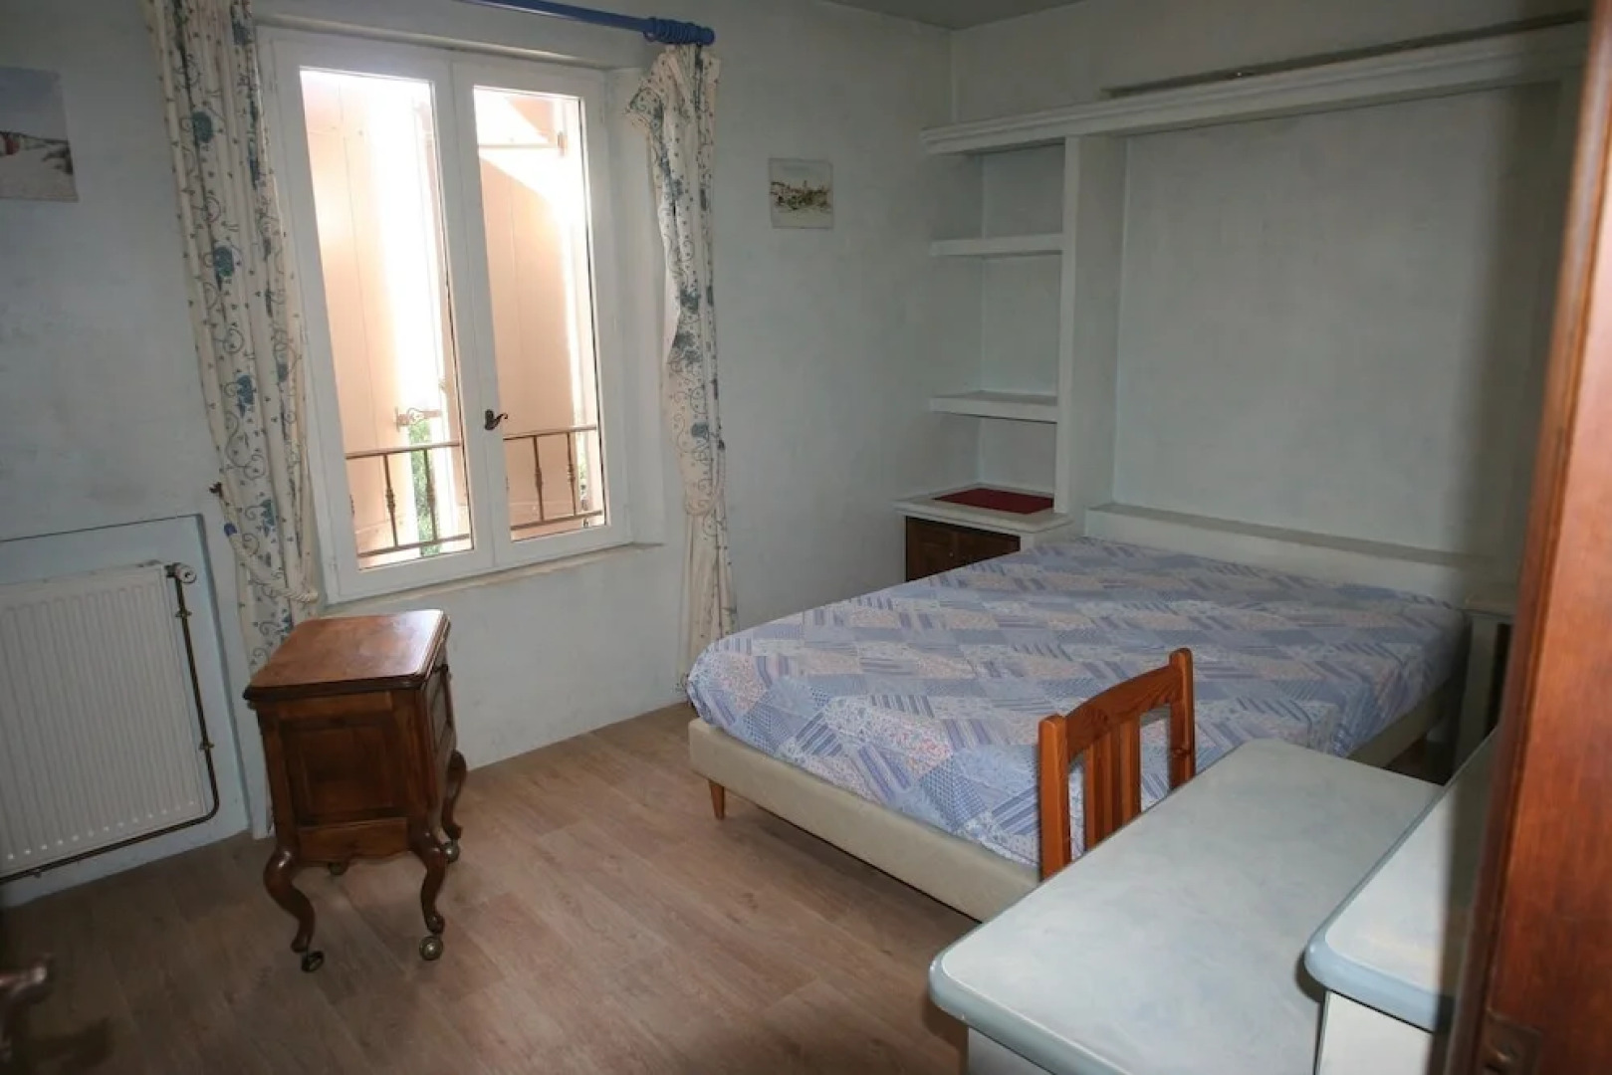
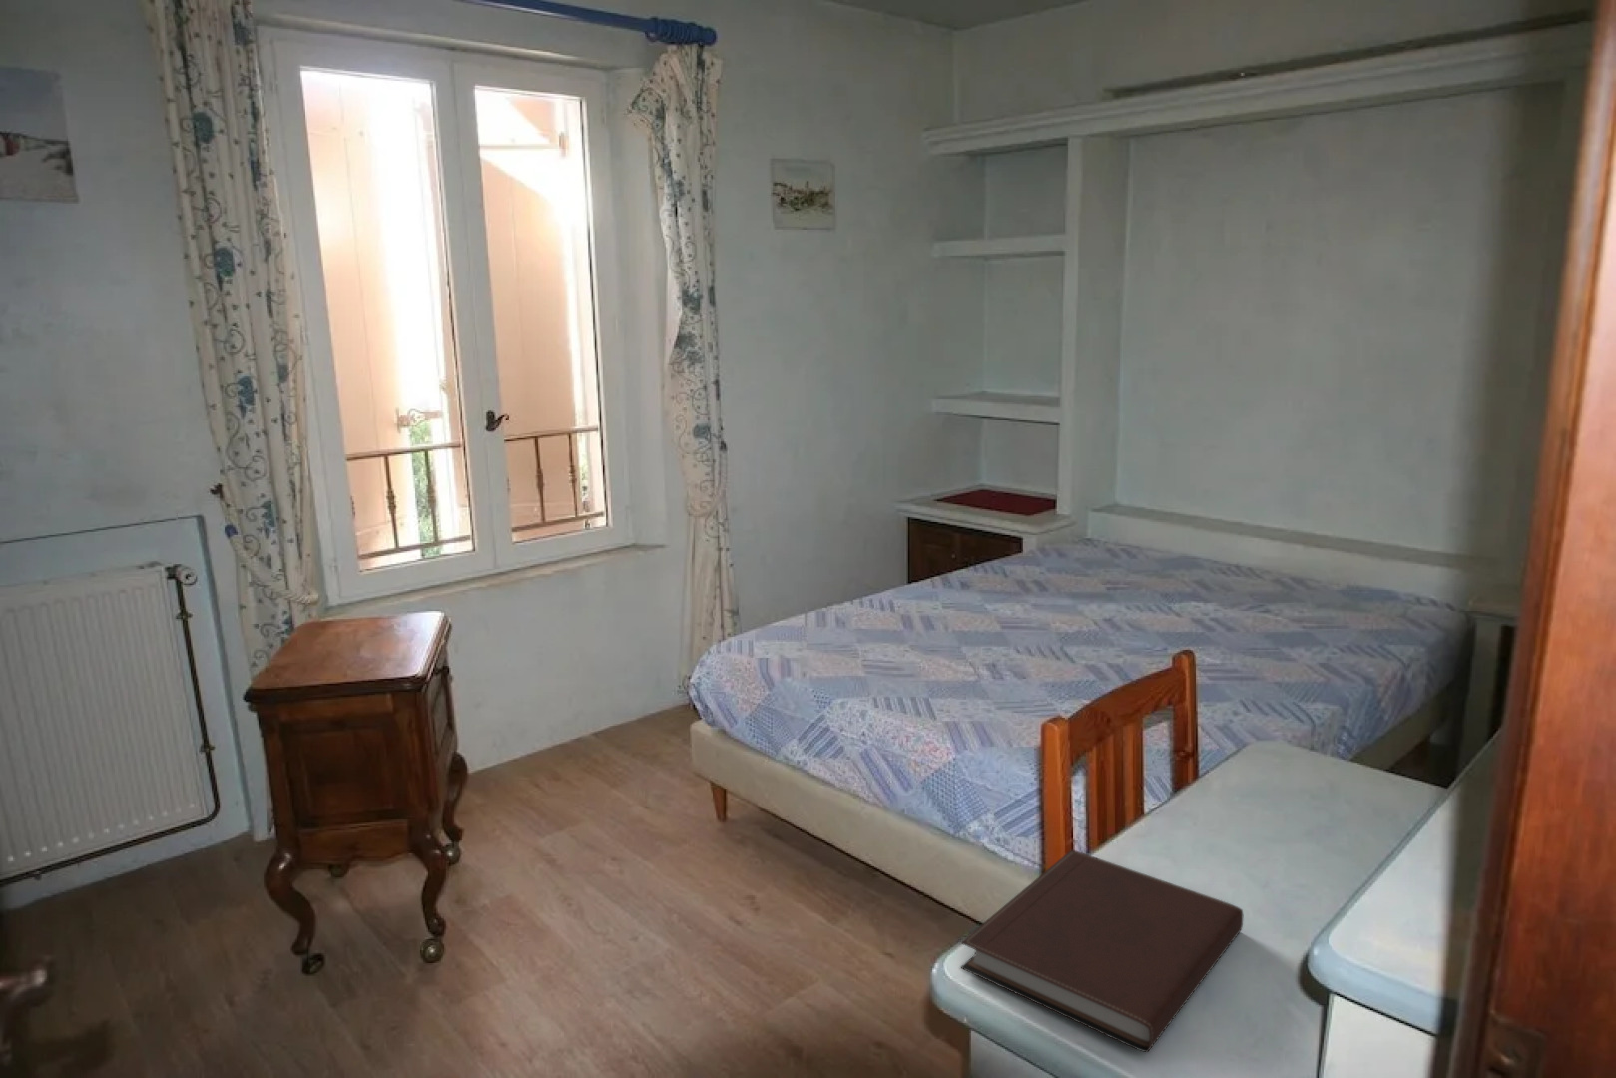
+ notebook (1105, 937)
